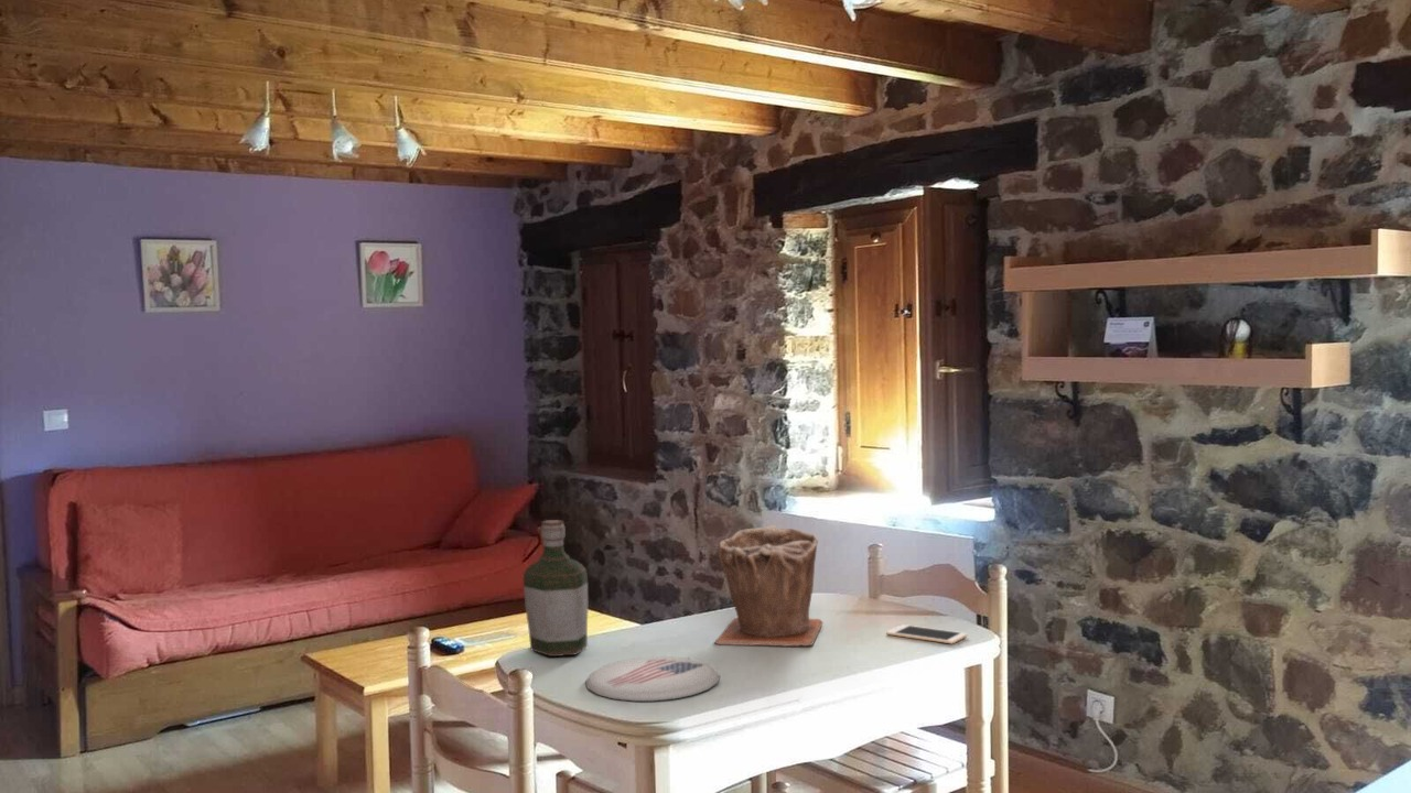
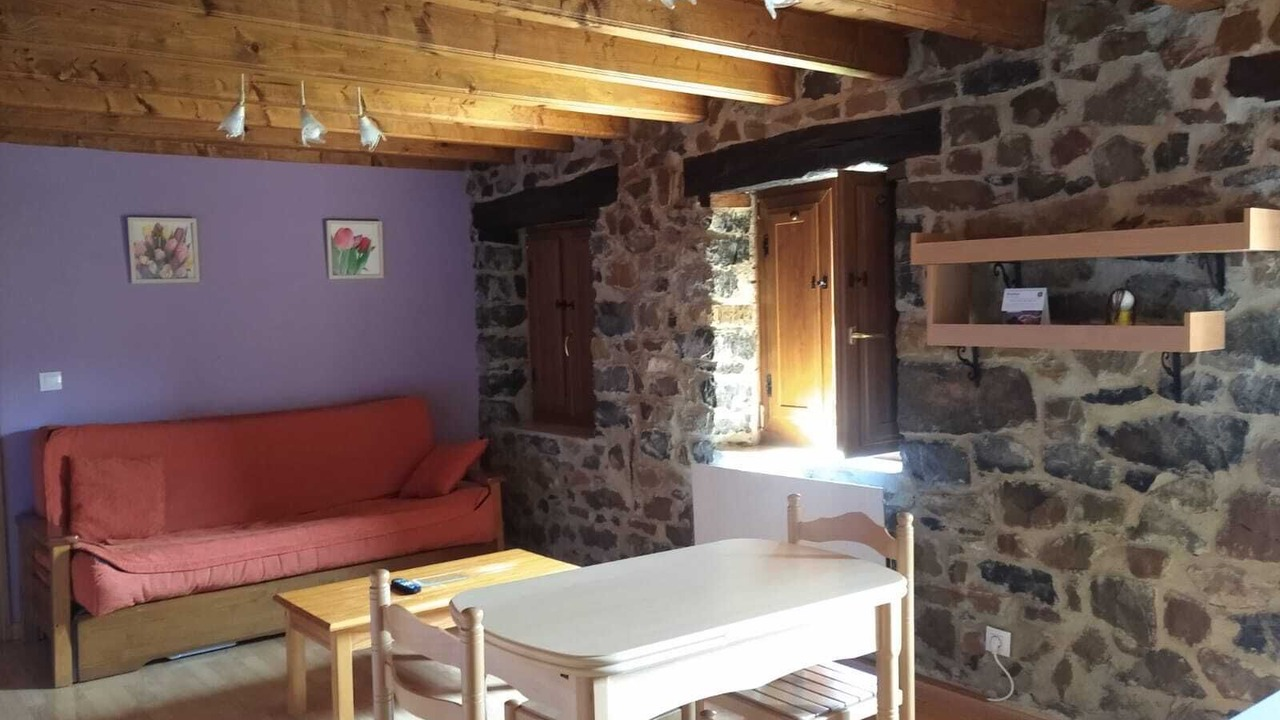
- bottle (556, 586)
- cell phone (926, 633)
- plant pot (768, 583)
- plate (653, 675)
